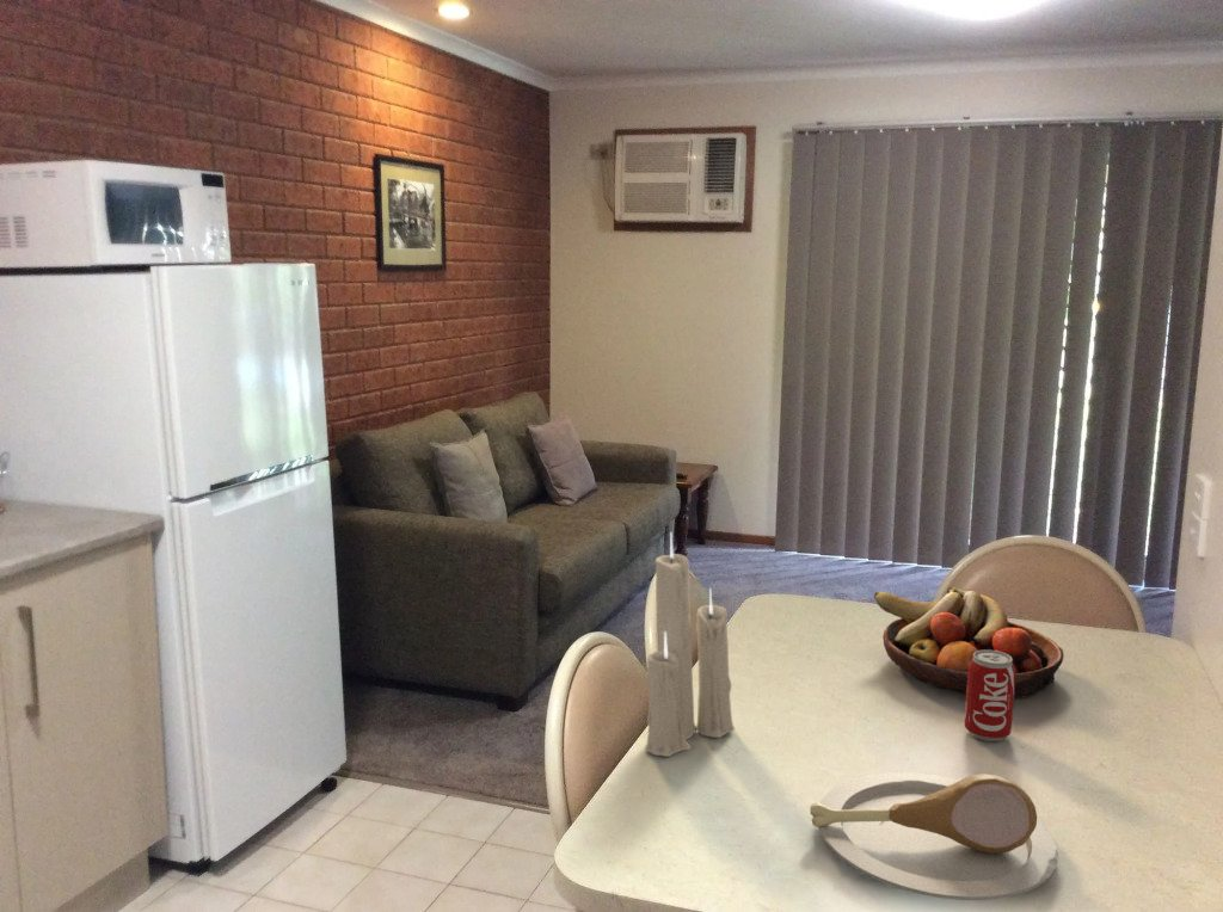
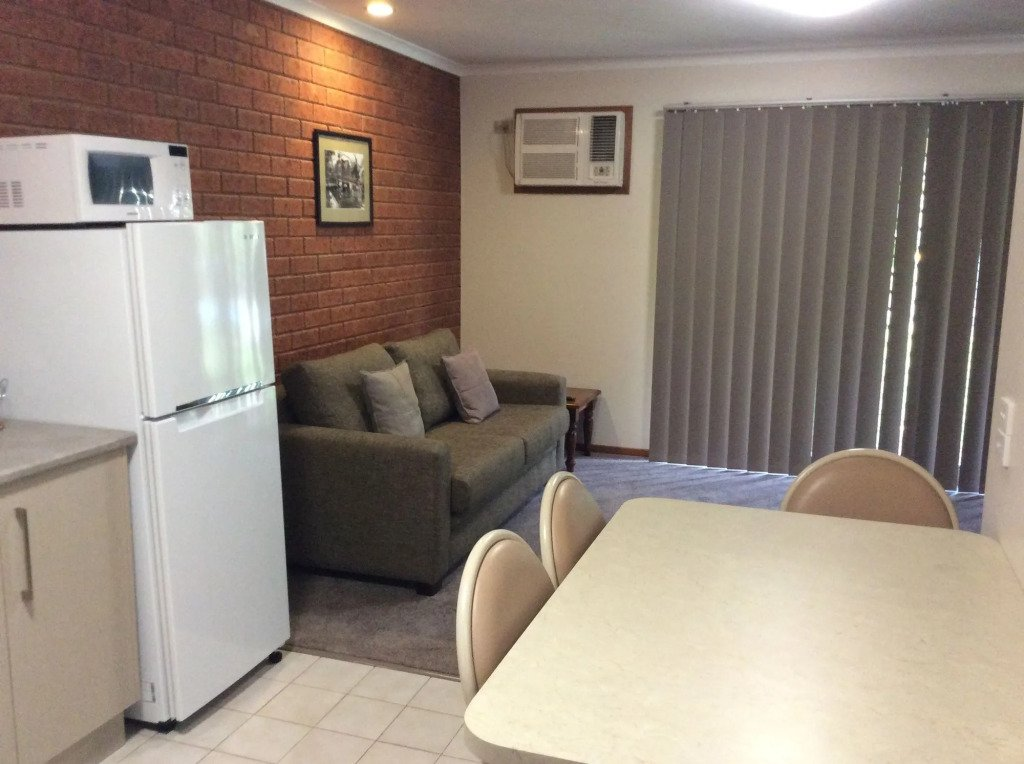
- candle (683, 630)
- plate (930, 803)
- fruit bowl (969, 634)
- beverage can (989, 695)
